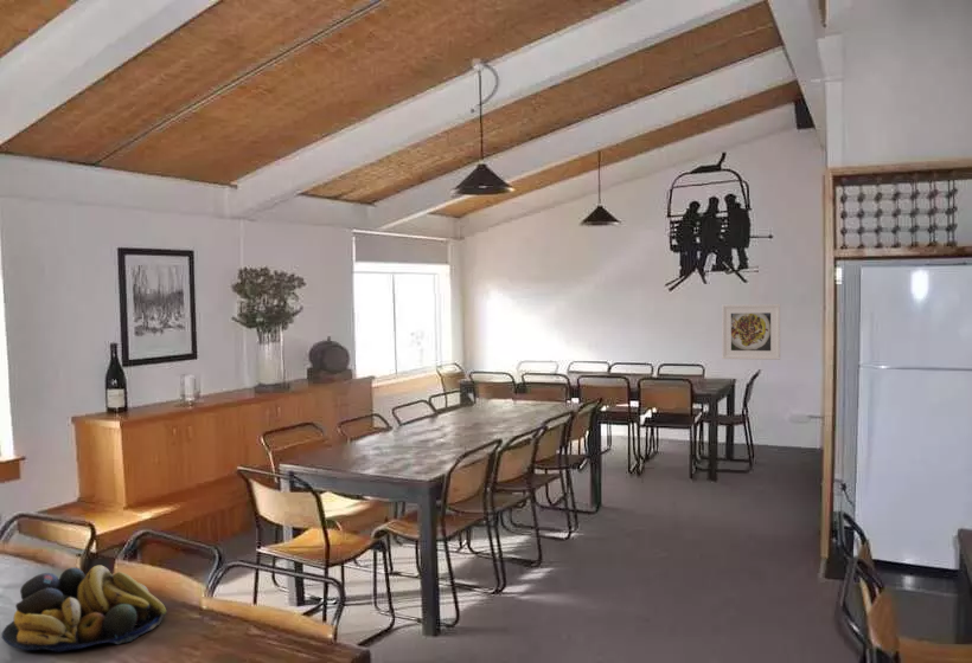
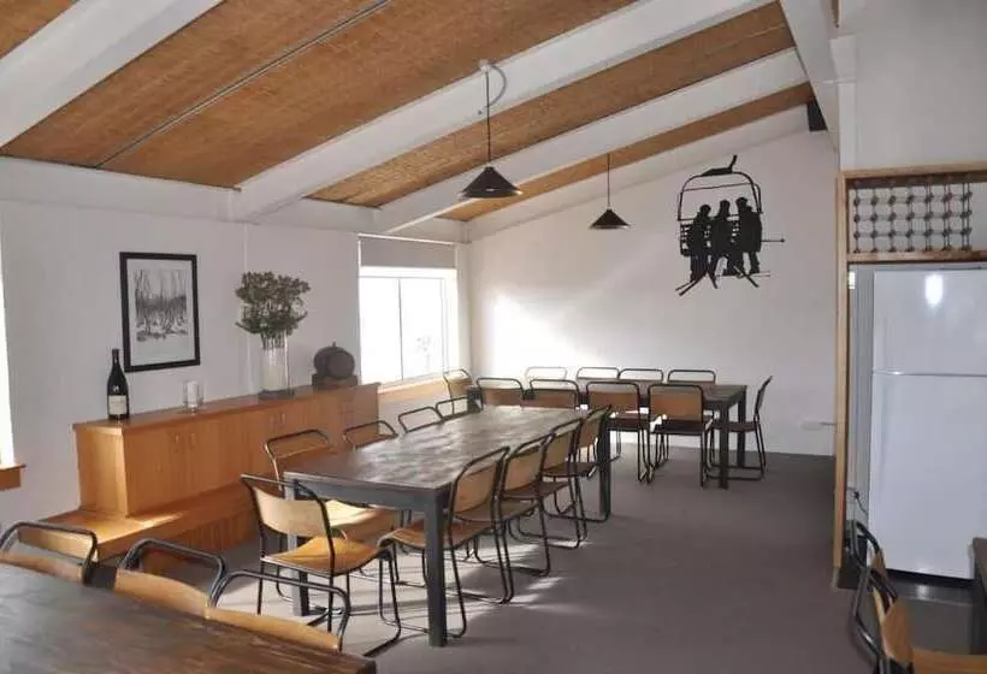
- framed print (750, 332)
- fruit bowl (85, 597)
